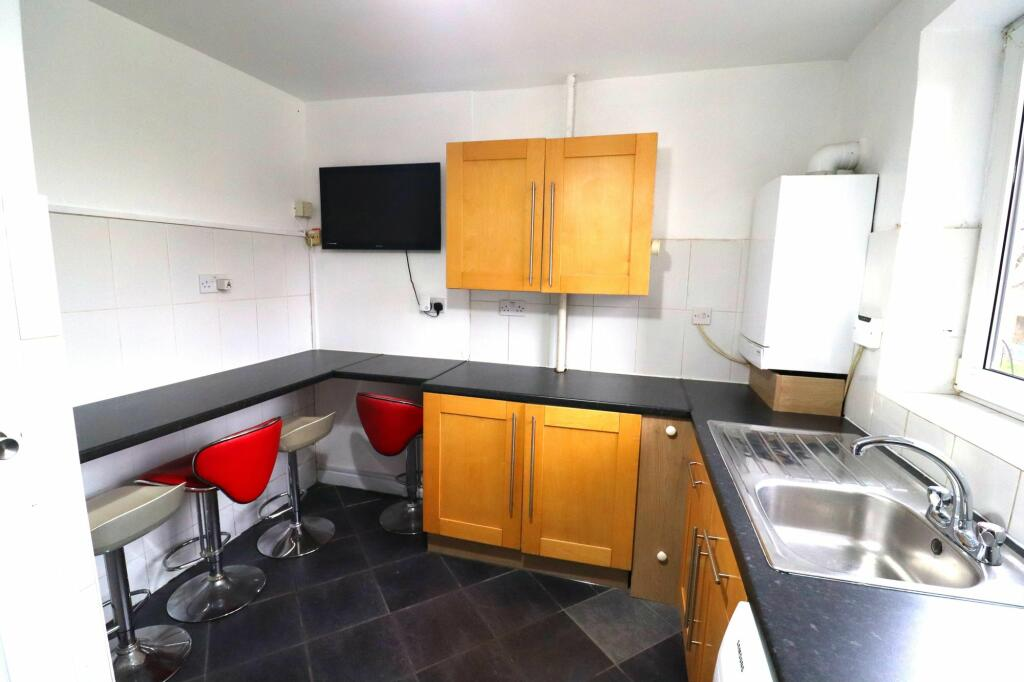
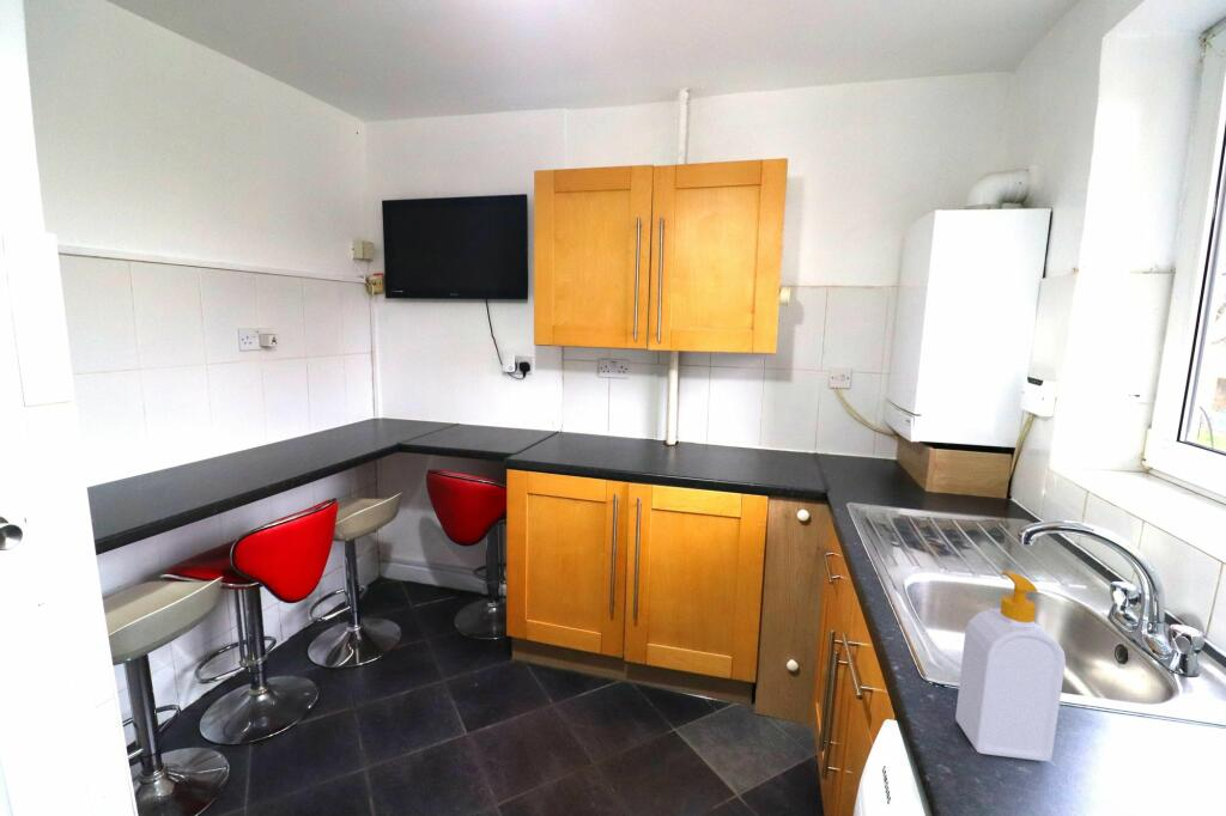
+ soap bottle (1009, 660)
